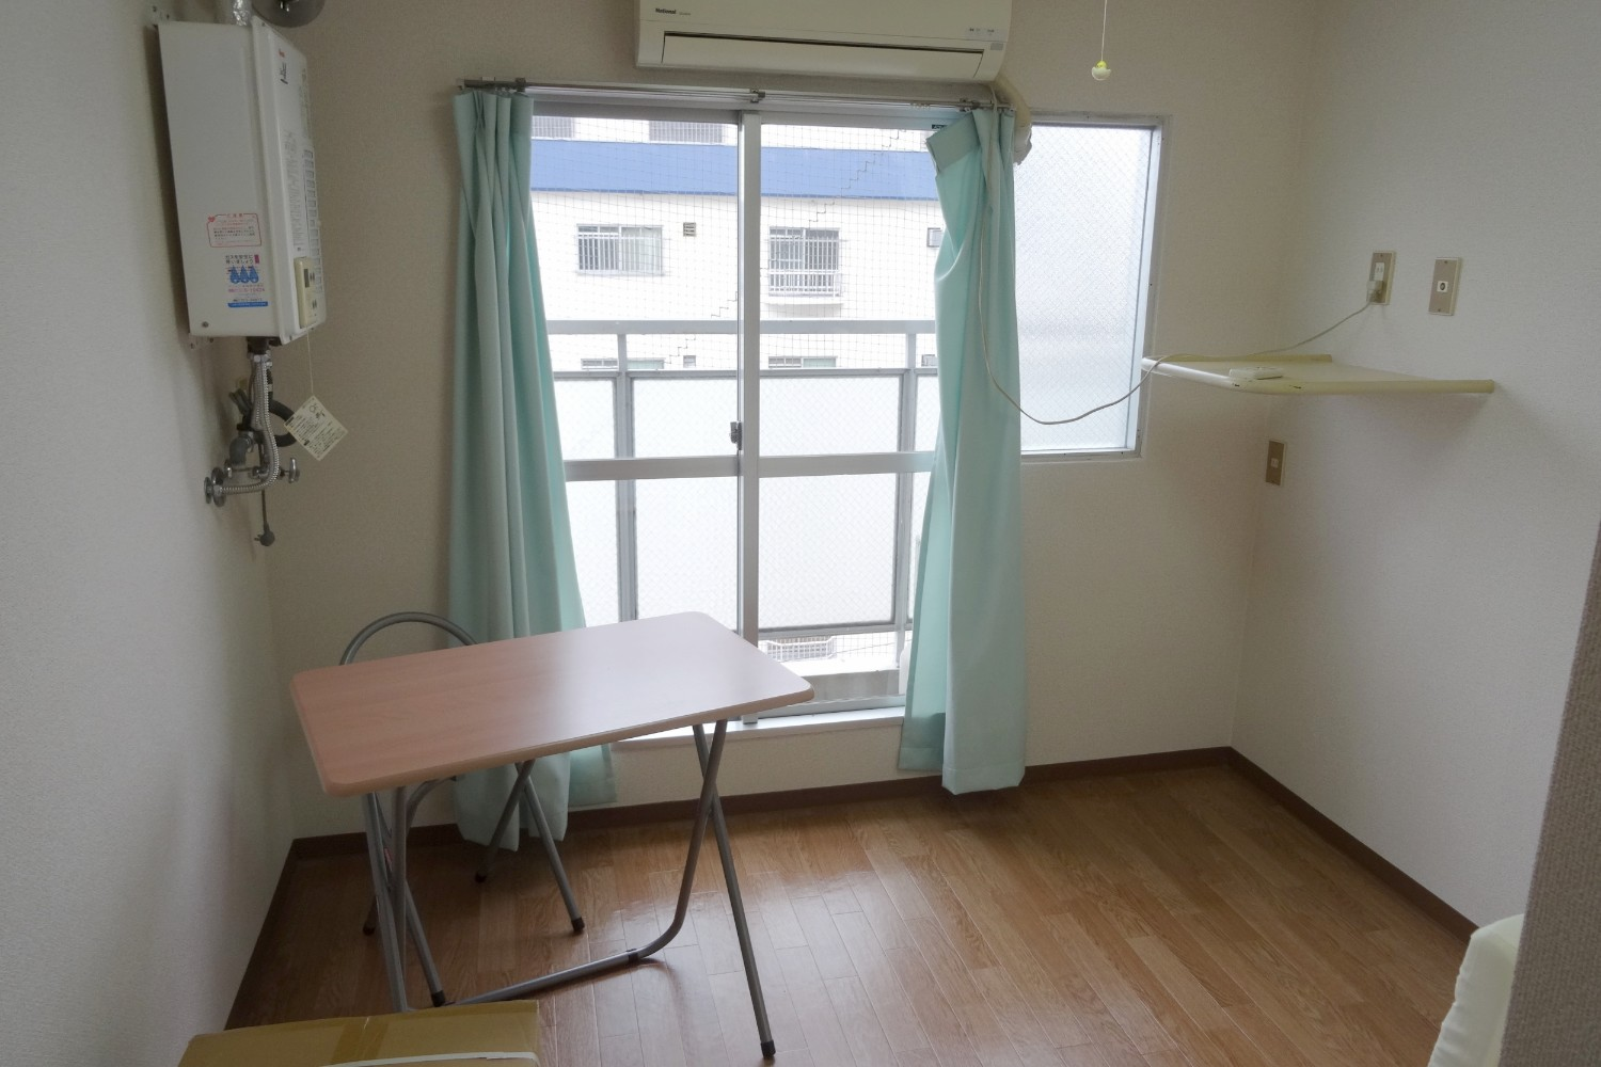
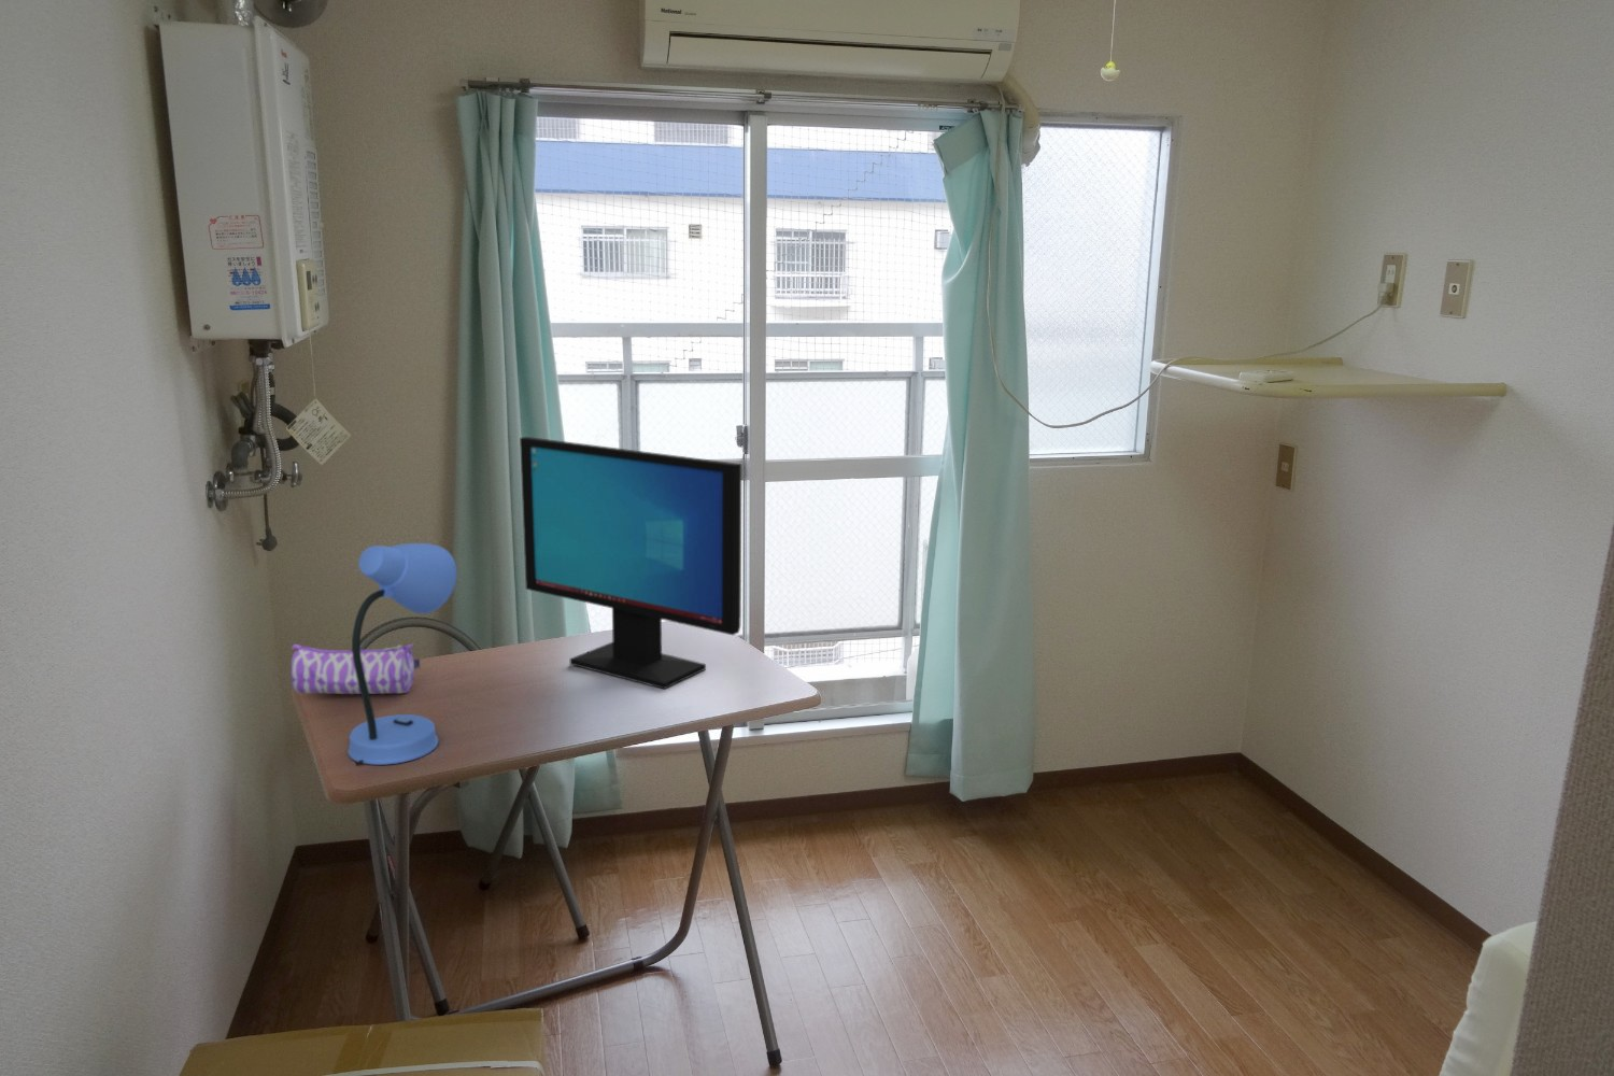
+ desk lamp (413, 611)
+ pencil case (354, 668)
+ computer monitor (634, 560)
